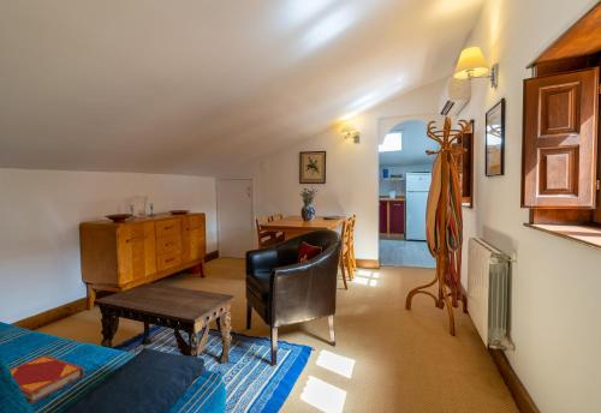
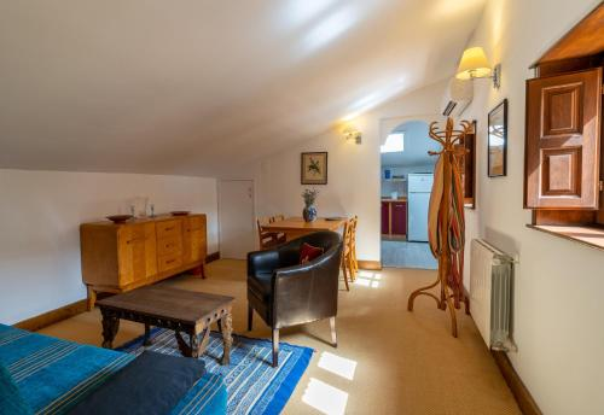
- hardback book (38, 376)
